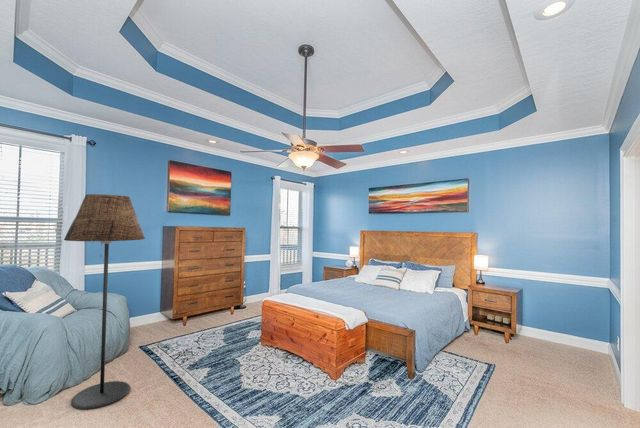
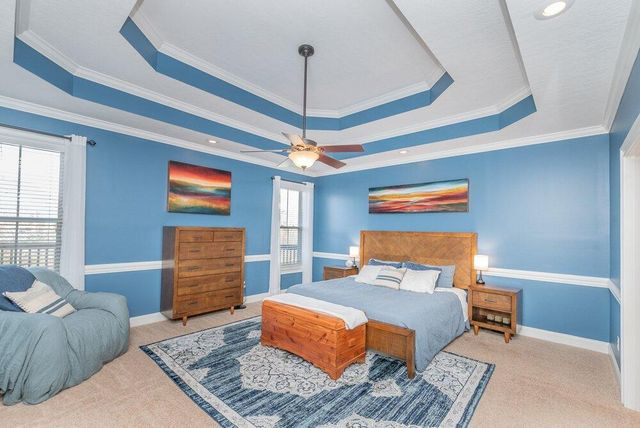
- floor lamp (105, 294)
